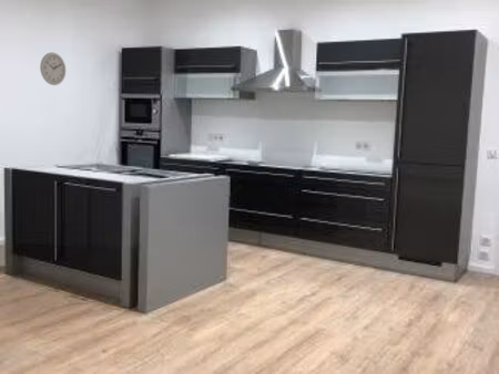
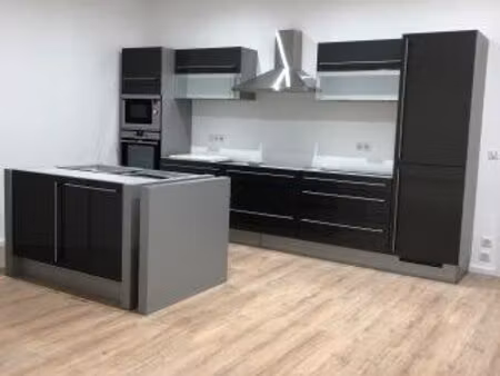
- wall clock (53, 69)
